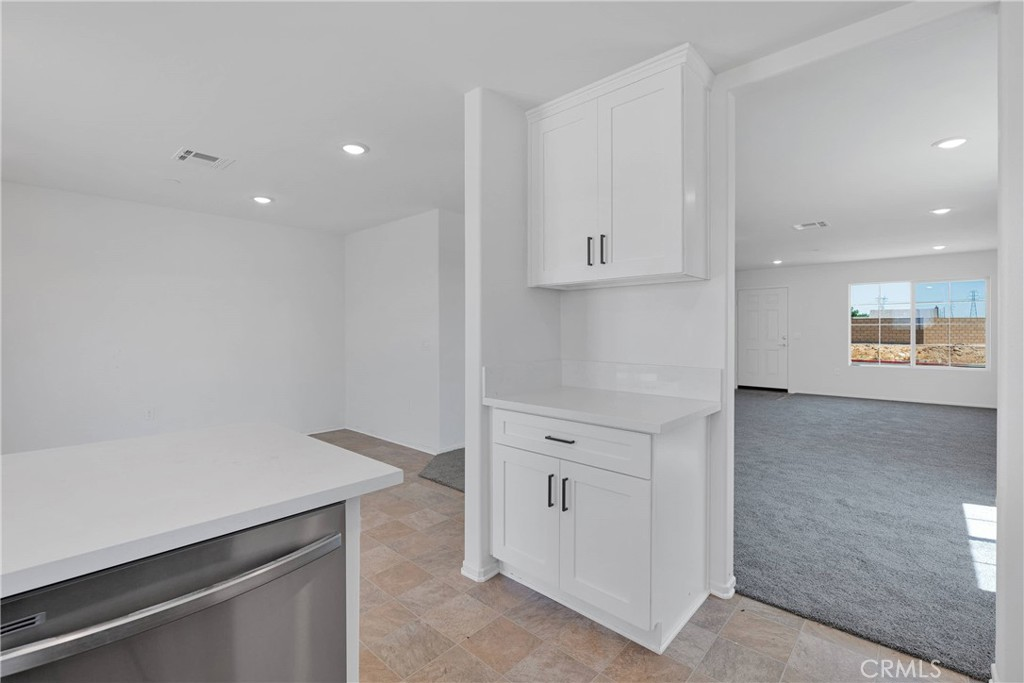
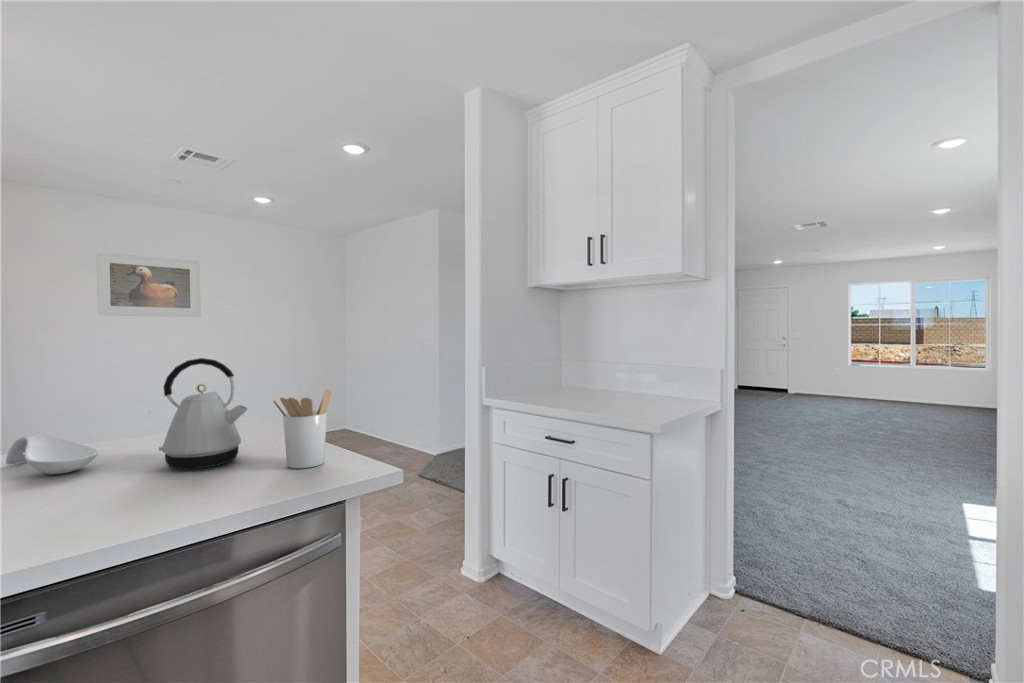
+ kettle (204, 410)
+ spoon rest (47, 452)
+ utensil holder (302, 428)
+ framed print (151, 286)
